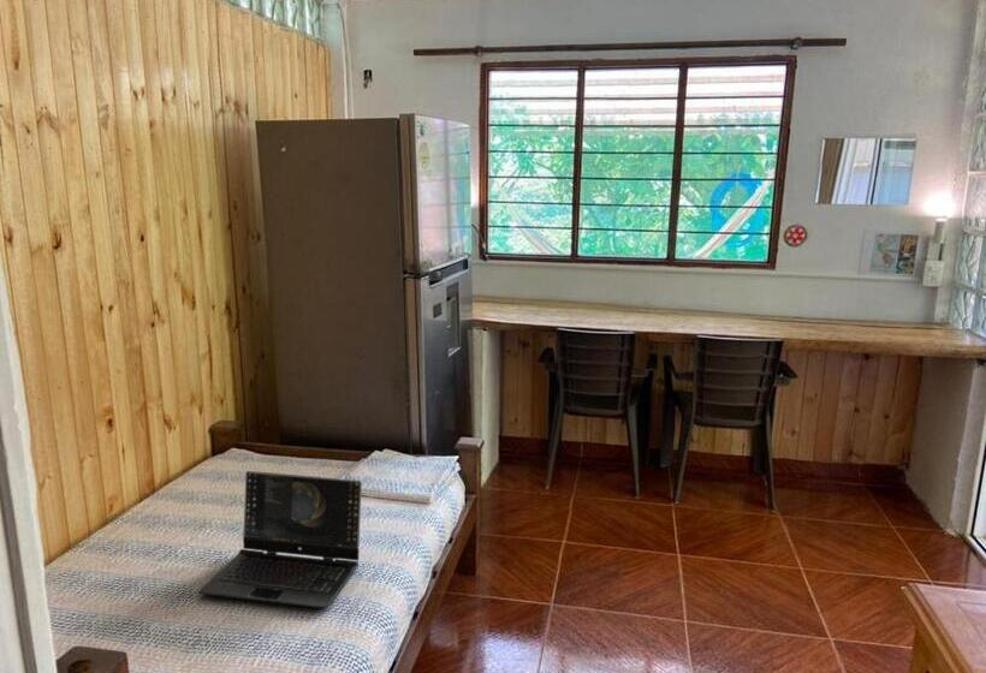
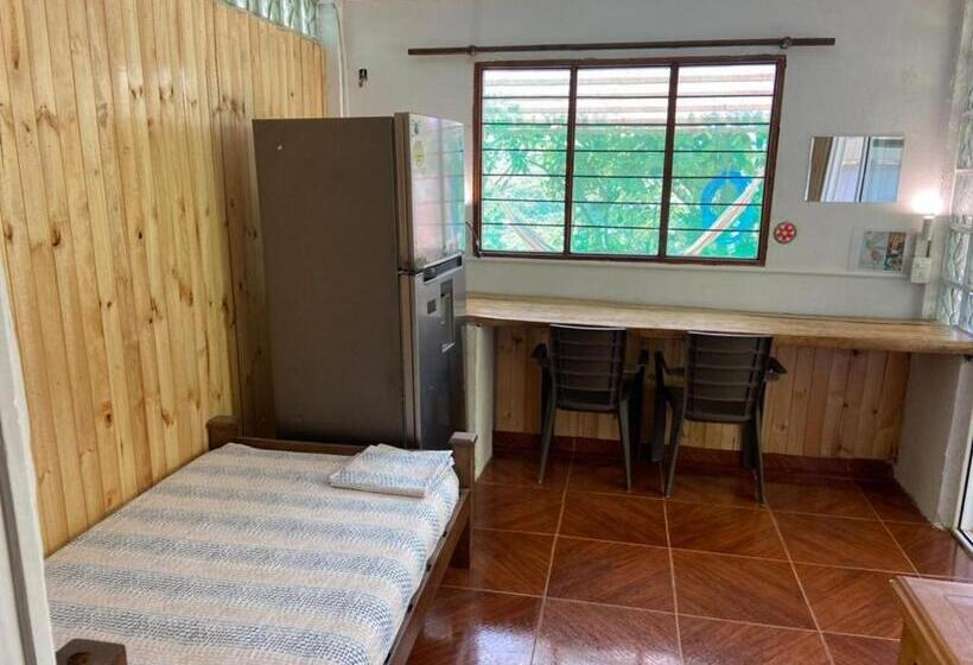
- laptop (283, 536)
